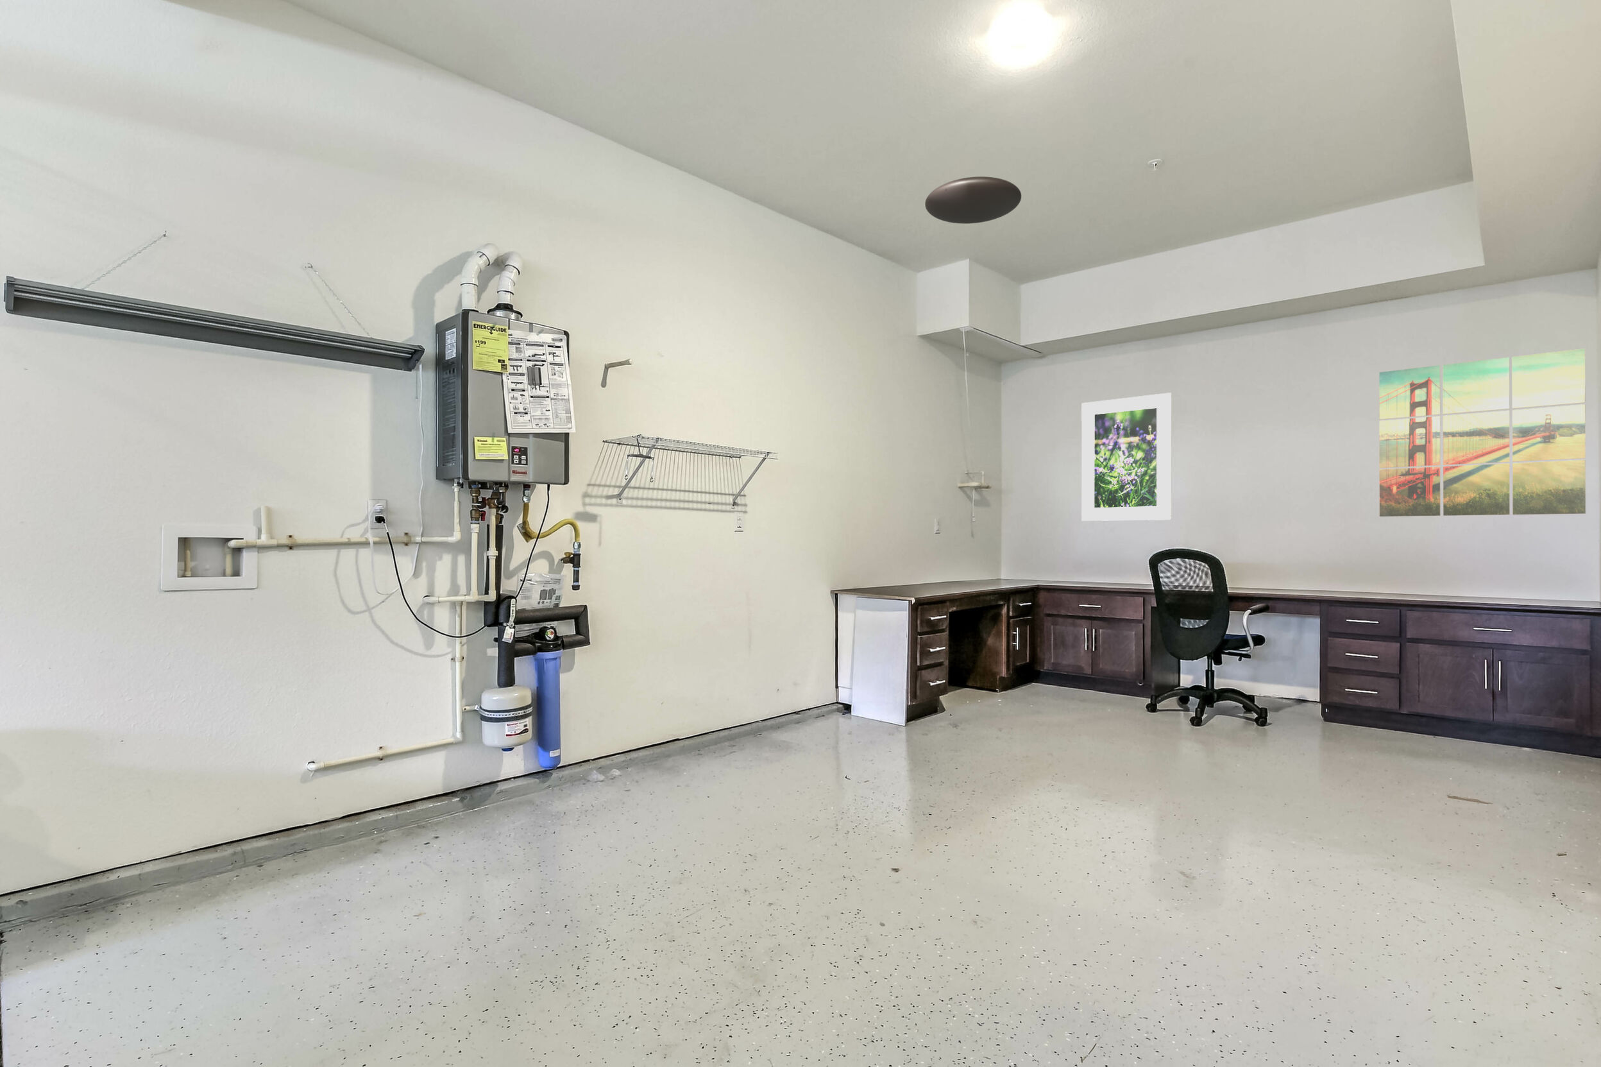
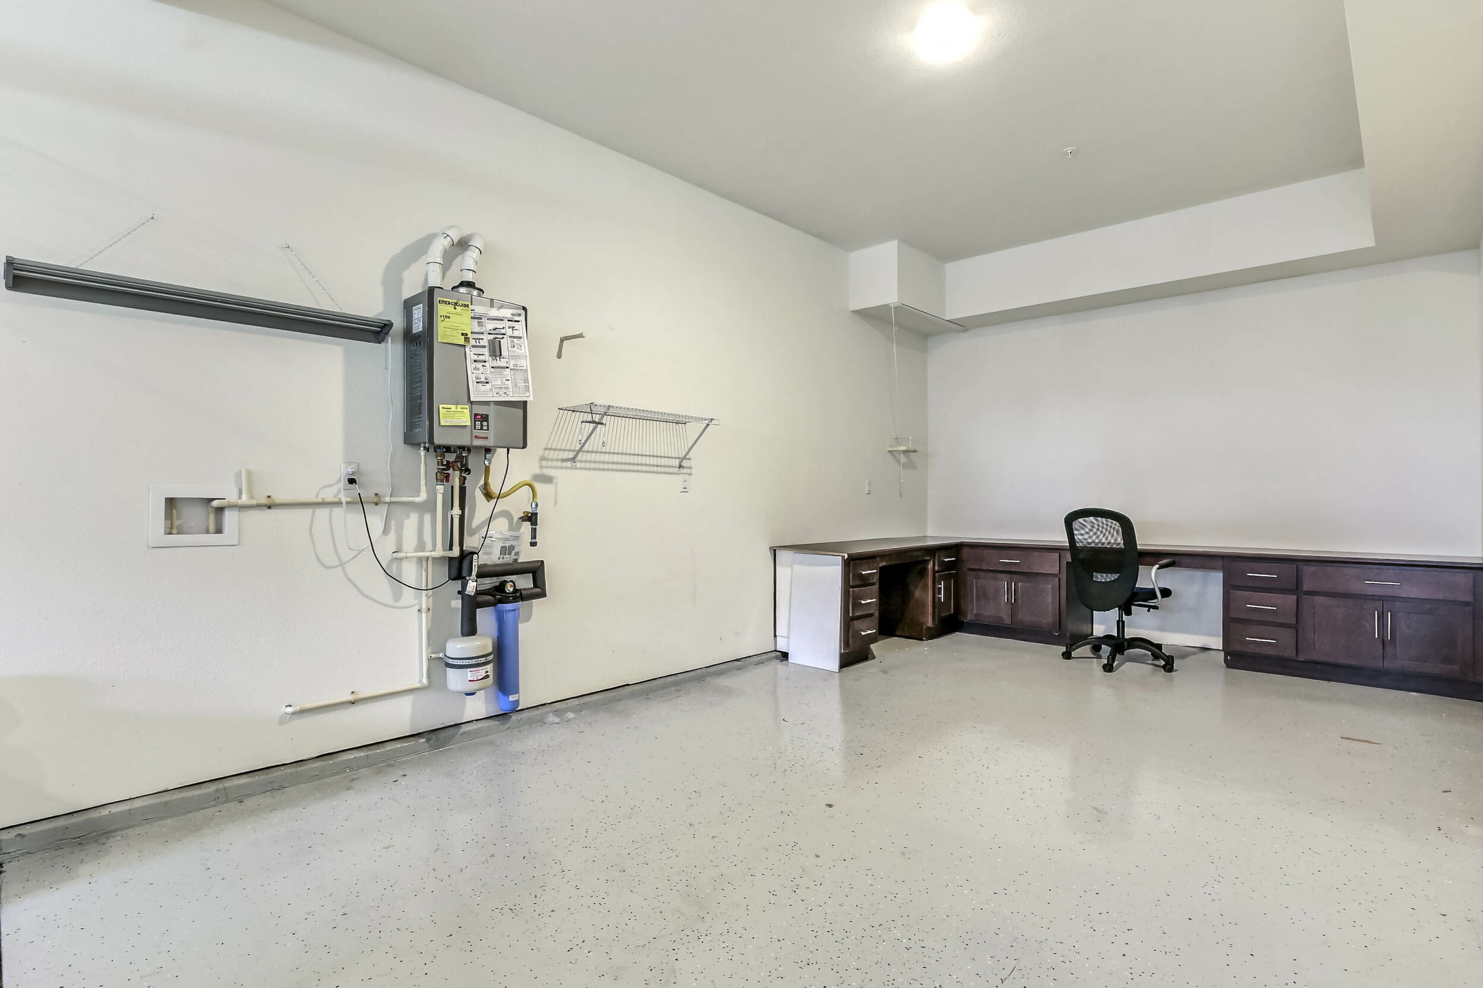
- wall art (1475, 437)
- ceiling light (973, 201)
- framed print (1125, 458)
